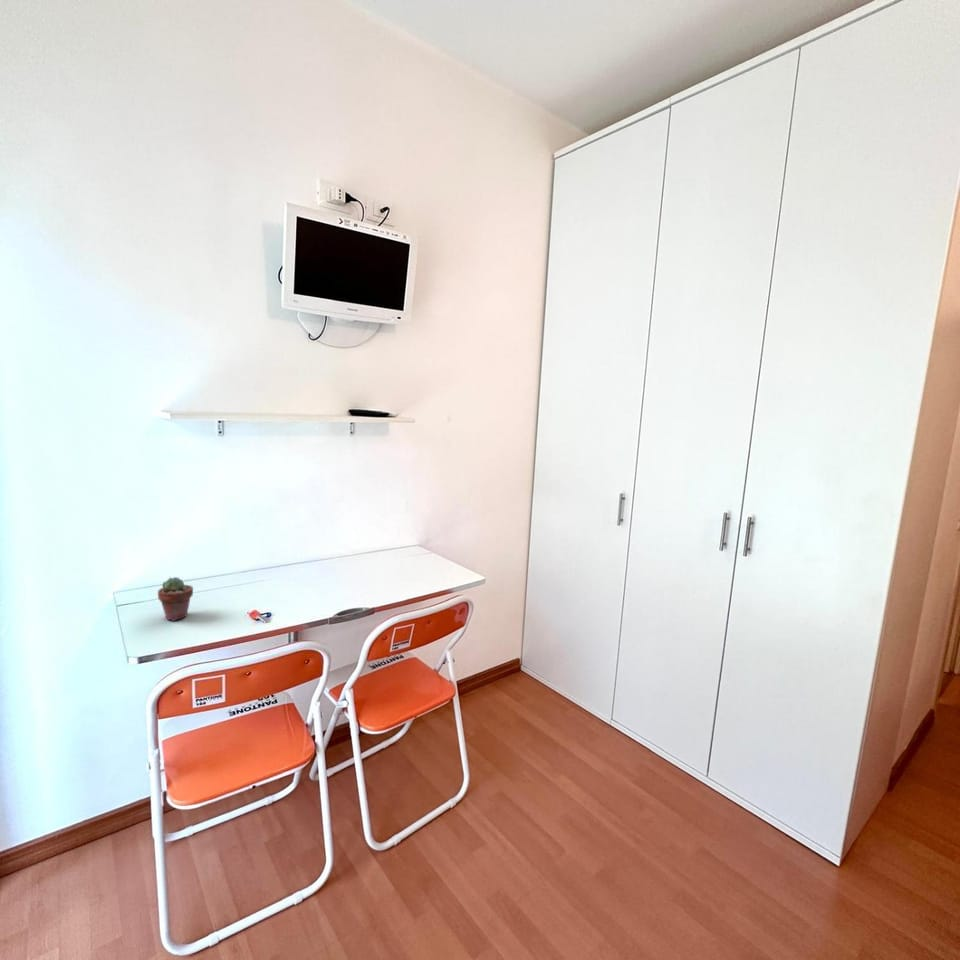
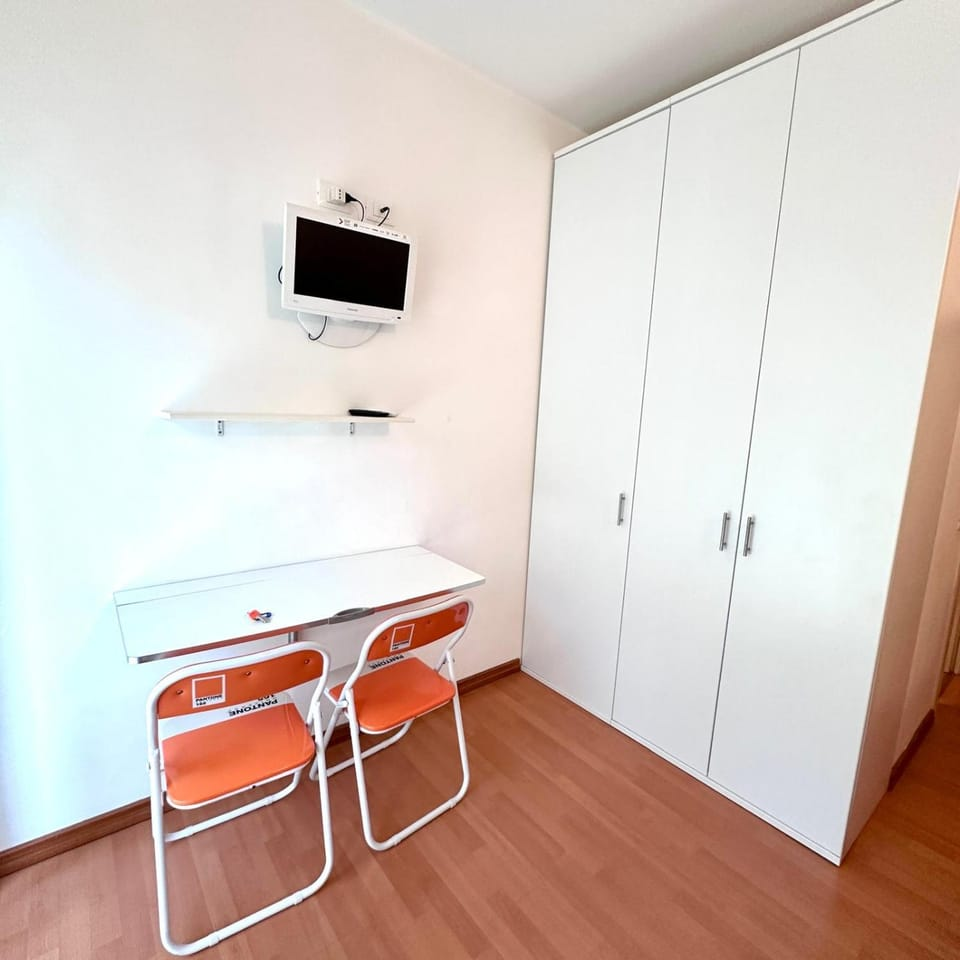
- potted succulent (175, 596)
